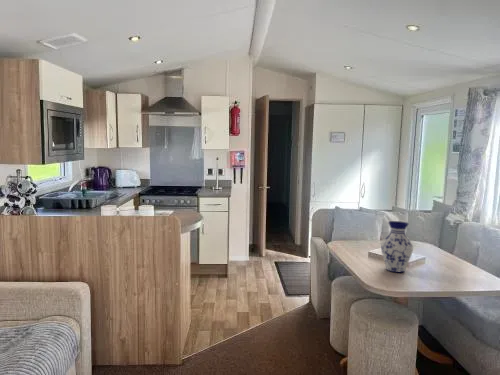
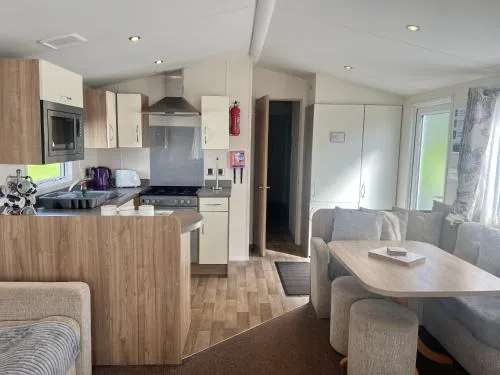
- vase (396, 246)
